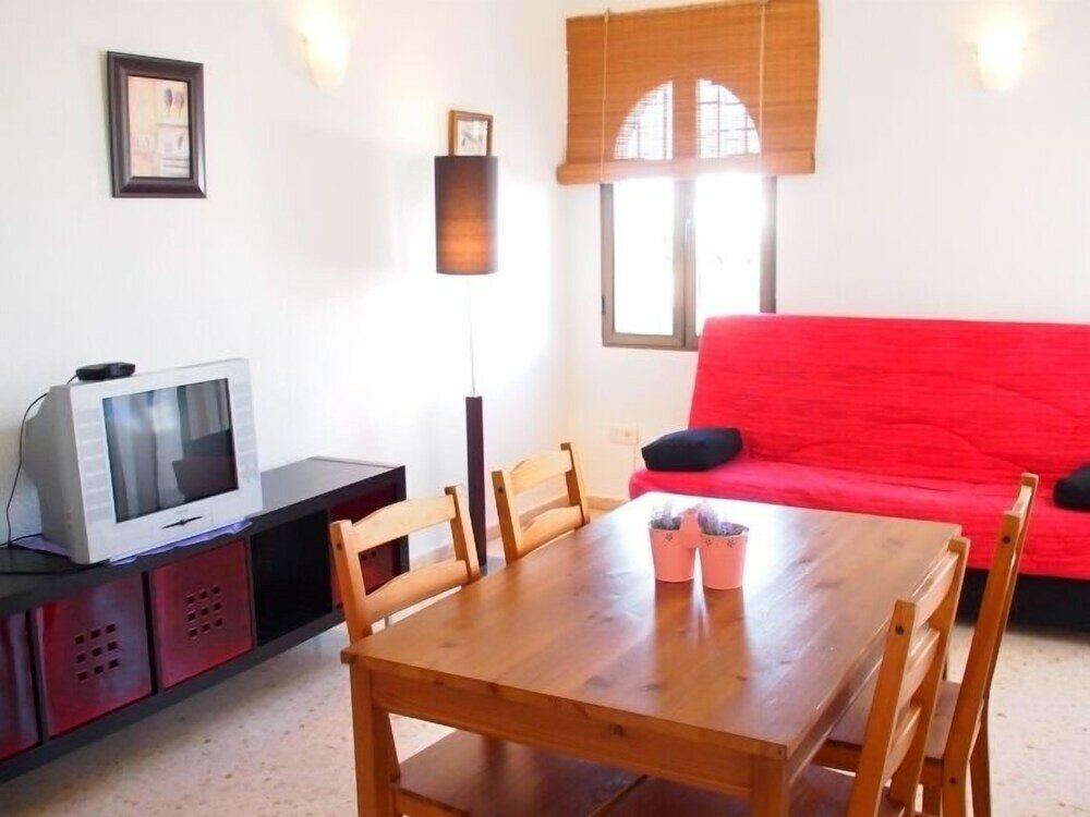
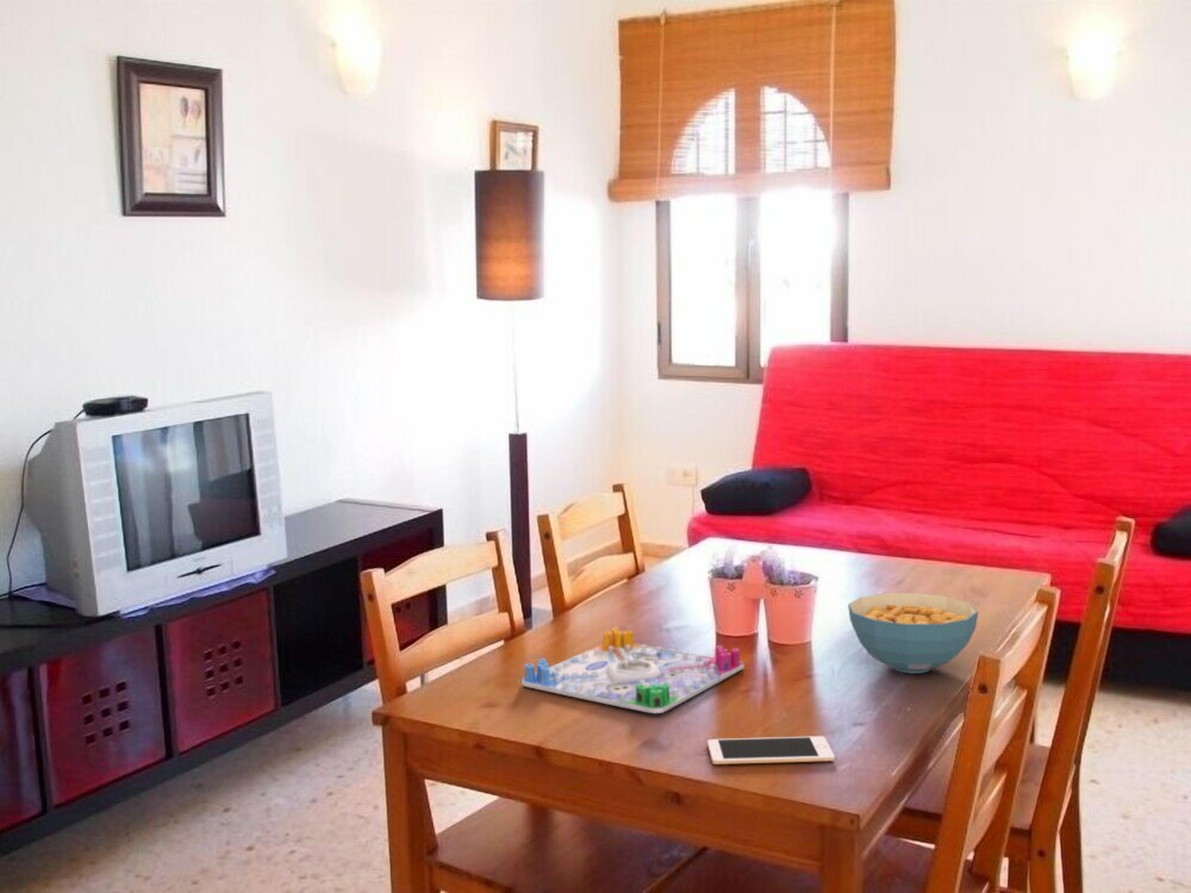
+ board game (634, 666)
+ cell phone (769, 750)
+ cereal bowl (911, 637)
